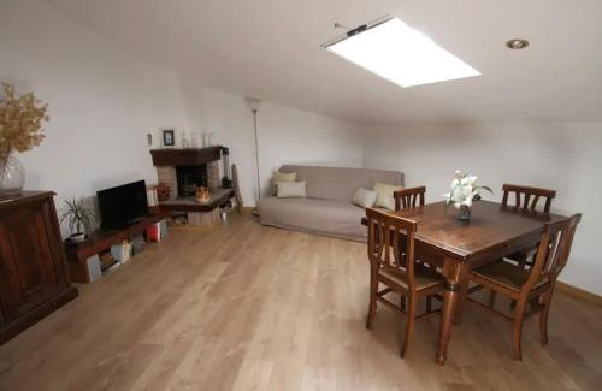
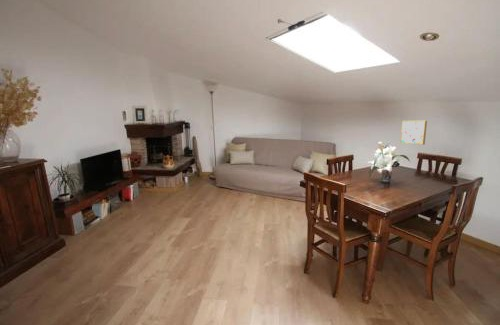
+ wall art (413, 132)
